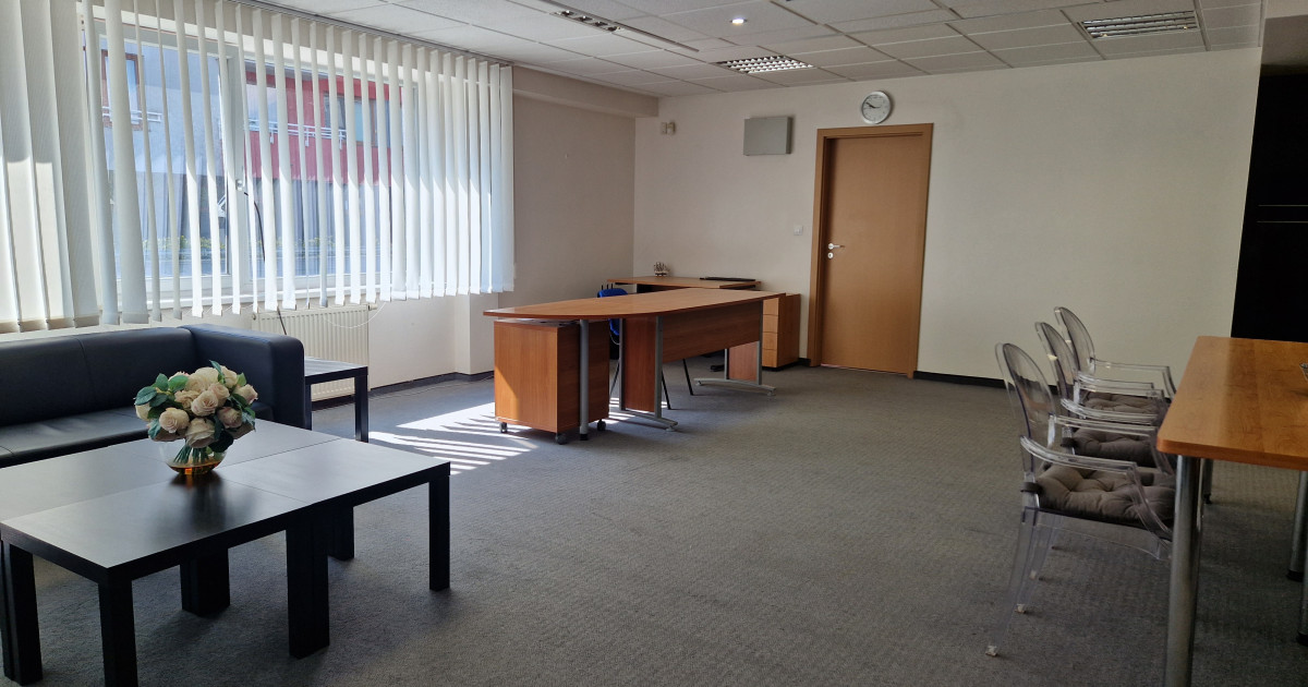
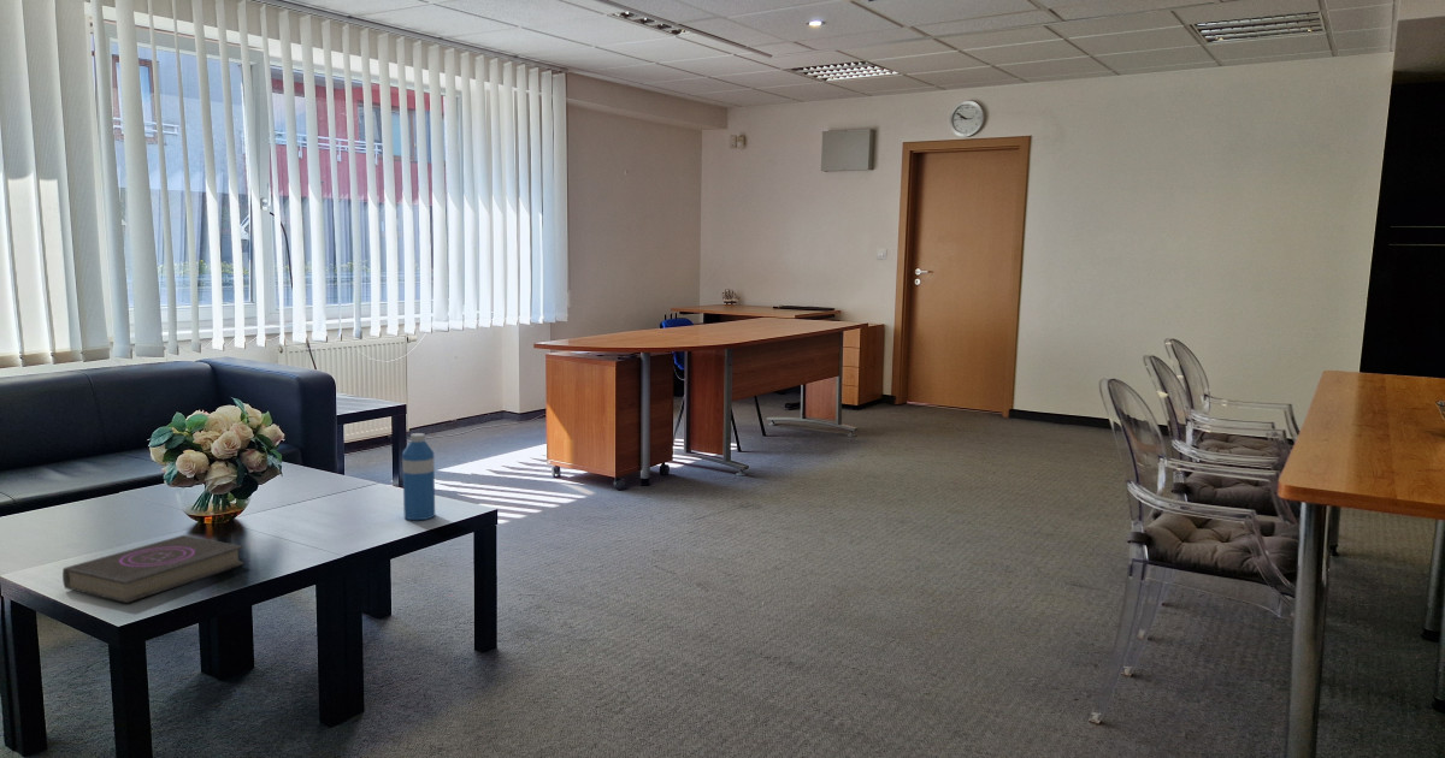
+ water bottle (418, 475)
+ book (155, 565)
